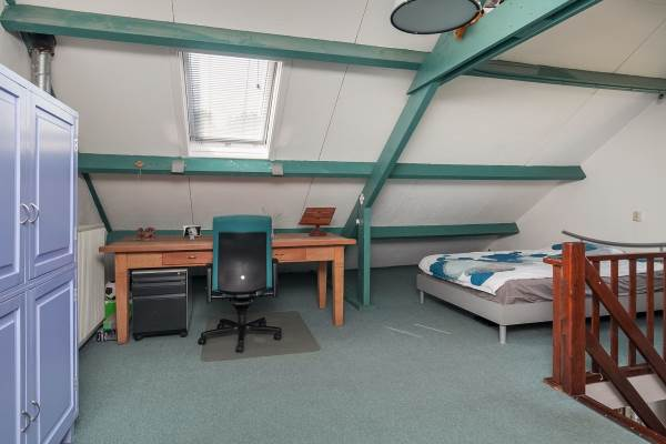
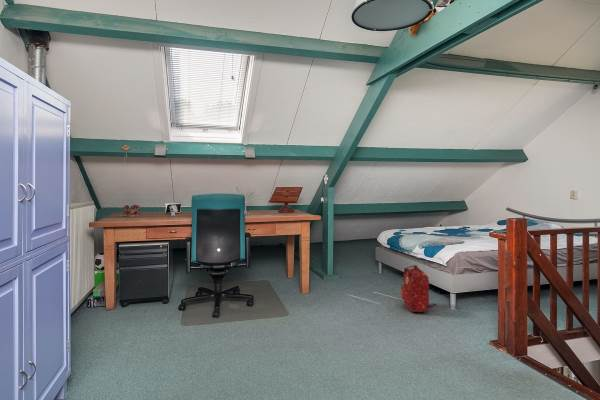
+ backpack (417, 286)
